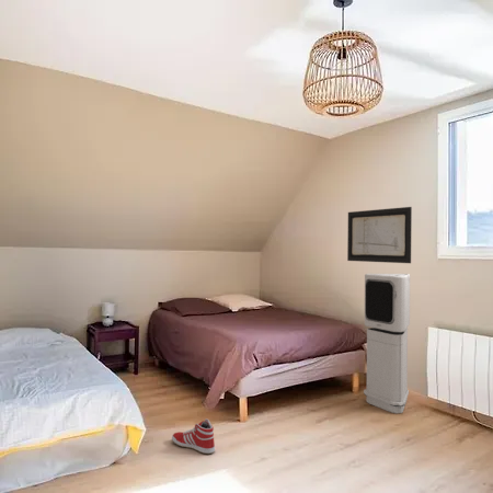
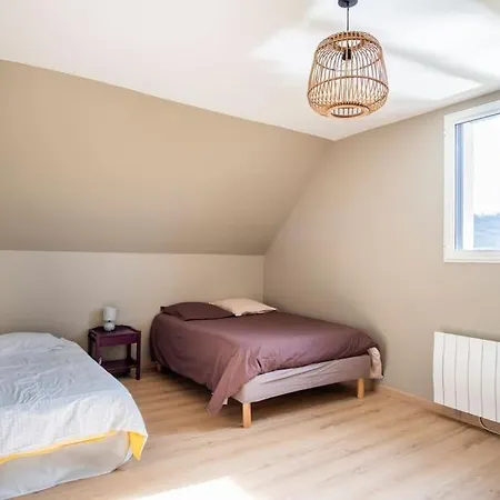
- air purifier (393, 339)
- wall art (377, 236)
- sneaker (193, 432)
